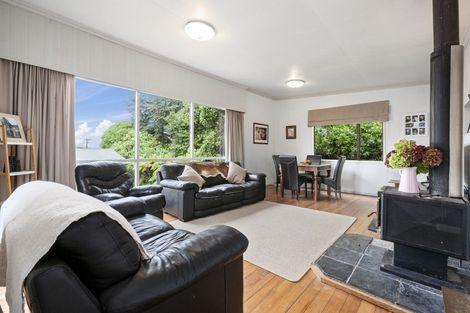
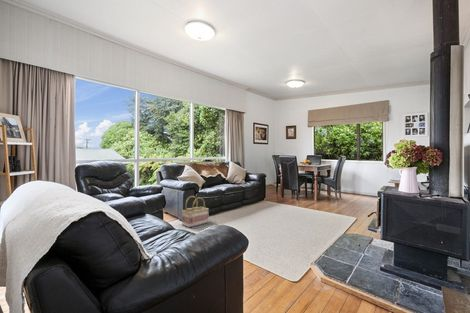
+ basket (195, 210)
